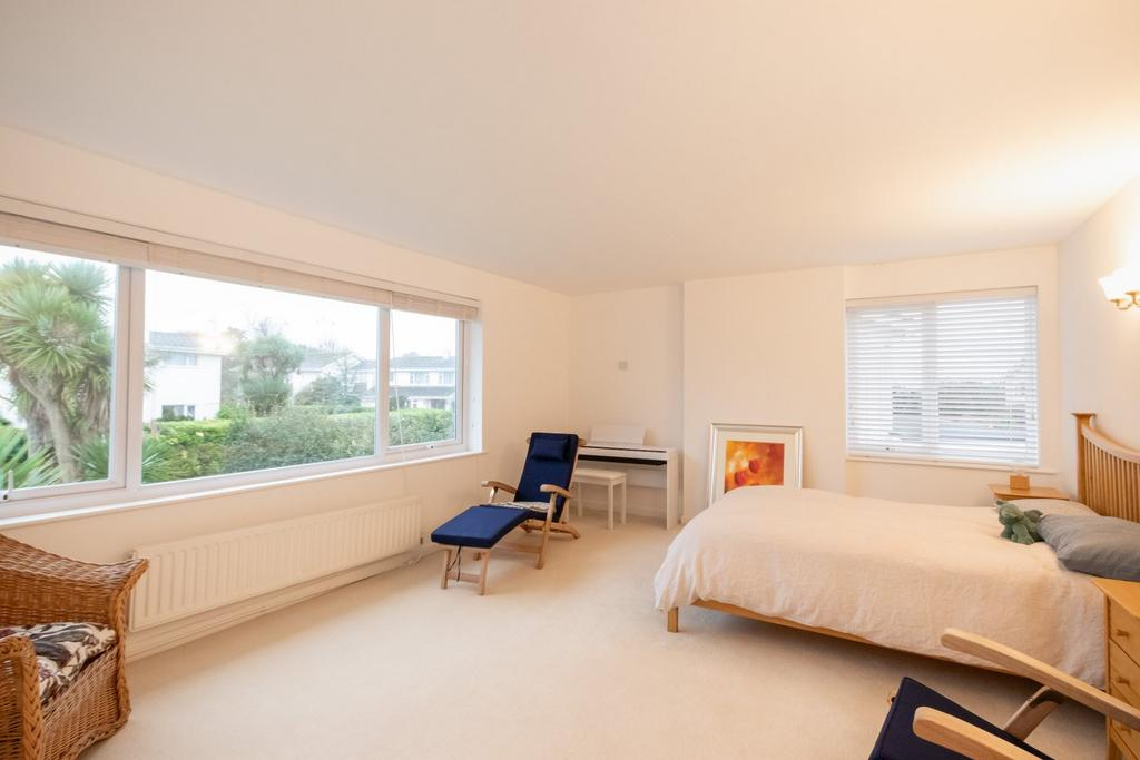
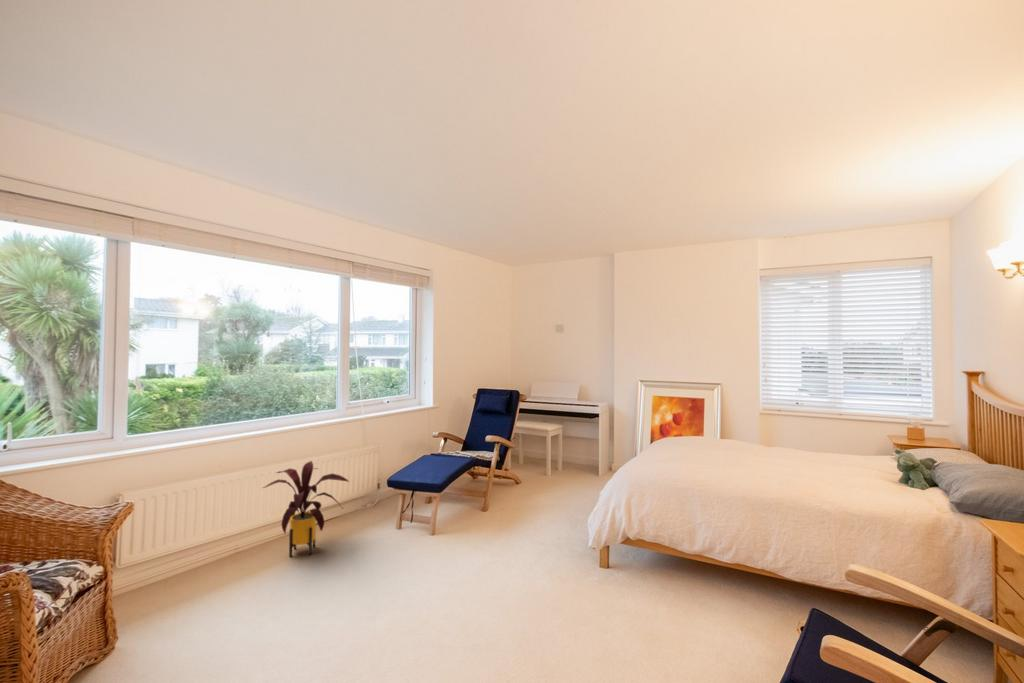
+ house plant (299, 508)
